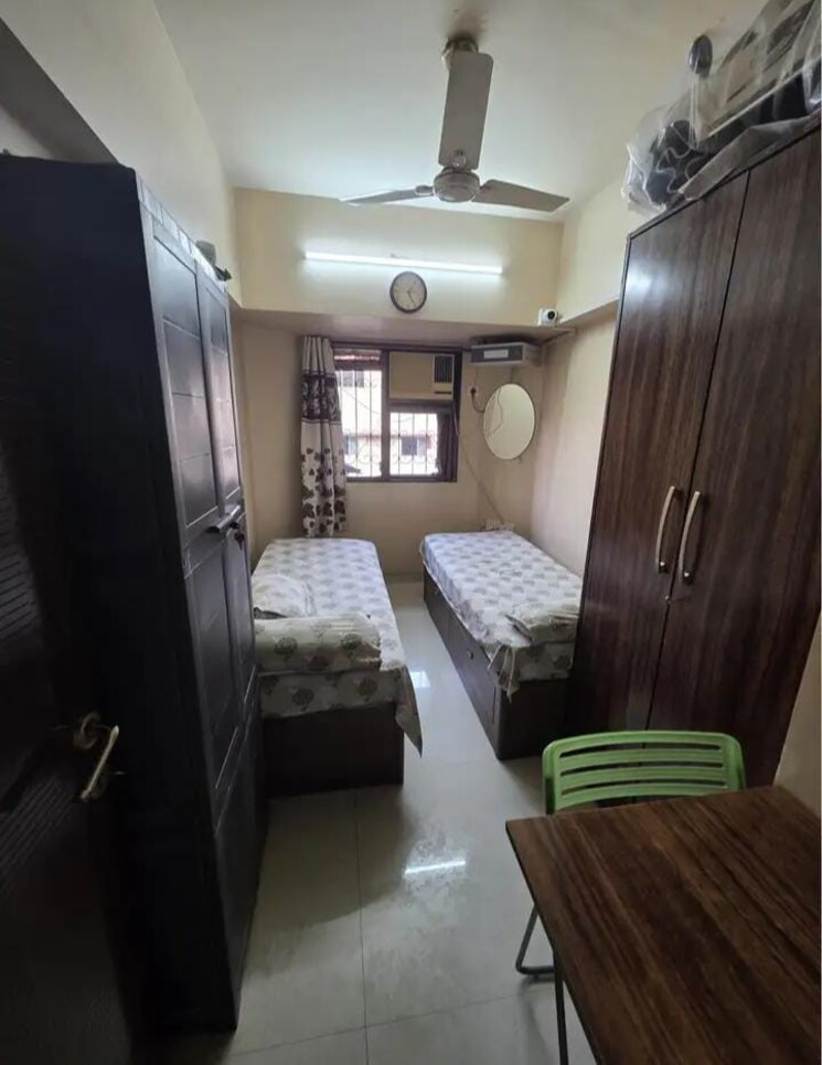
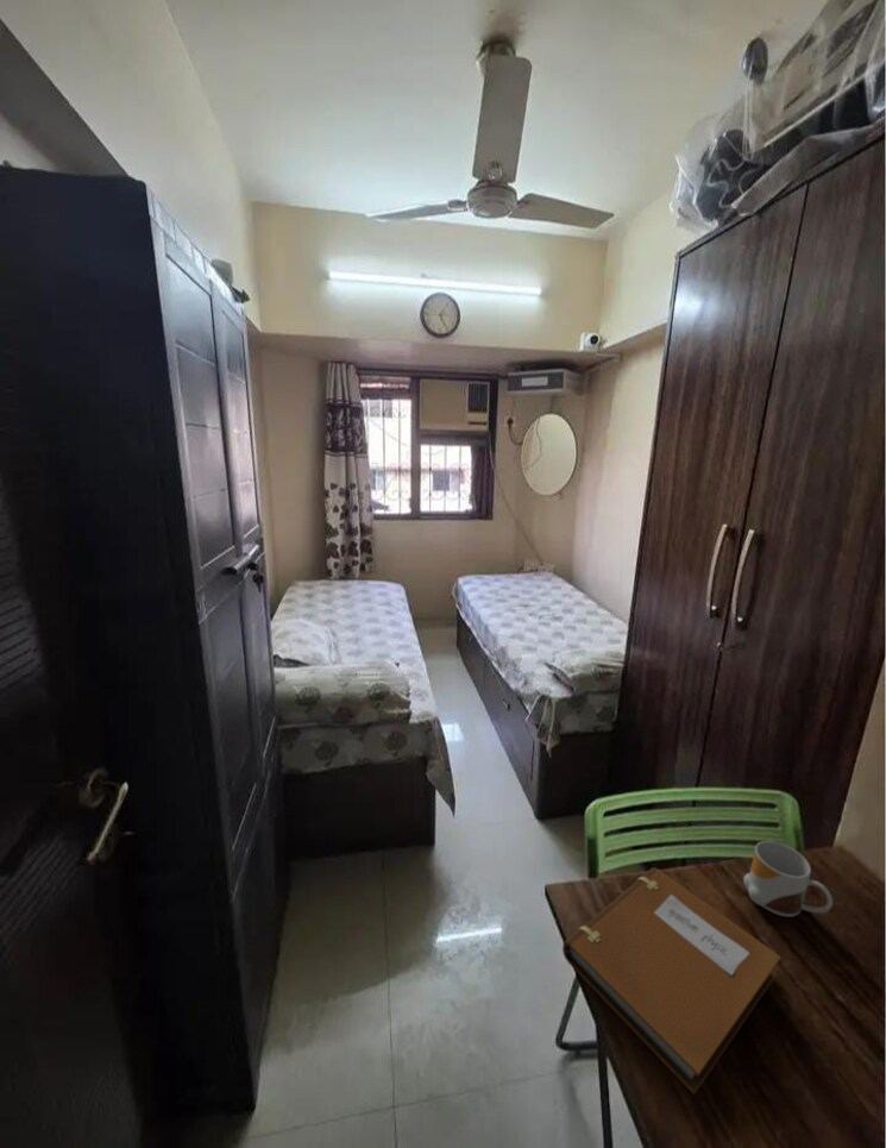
+ mug (787, 884)
+ notebook (671, 953)
